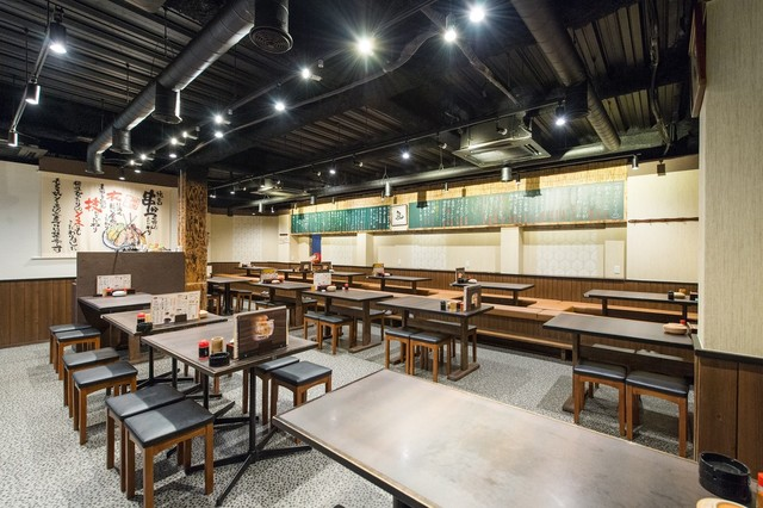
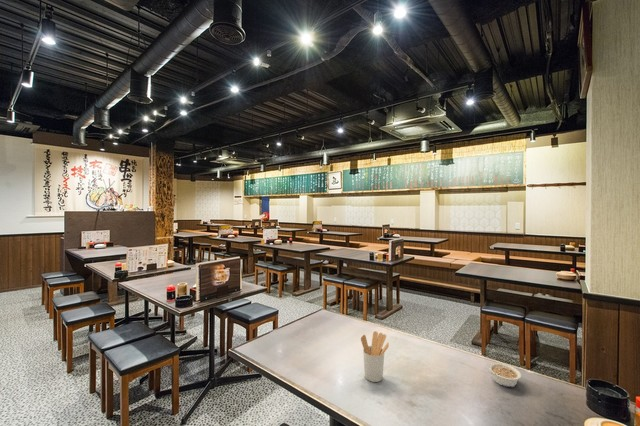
+ legume (504, 375)
+ utensil holder (375, 354)
